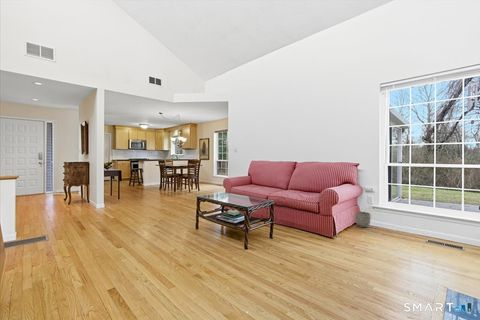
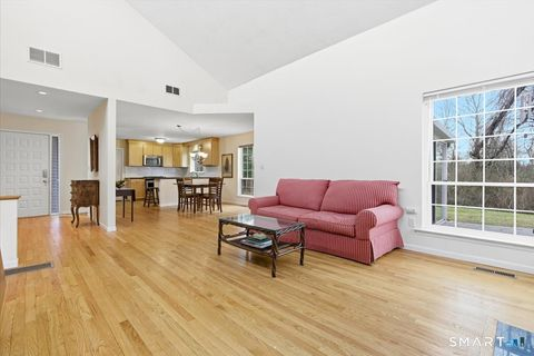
- planter (362, 219)
